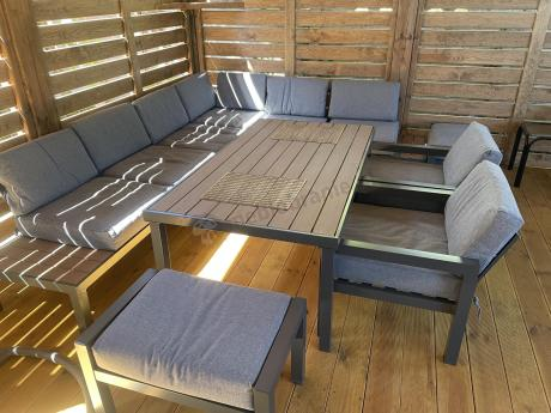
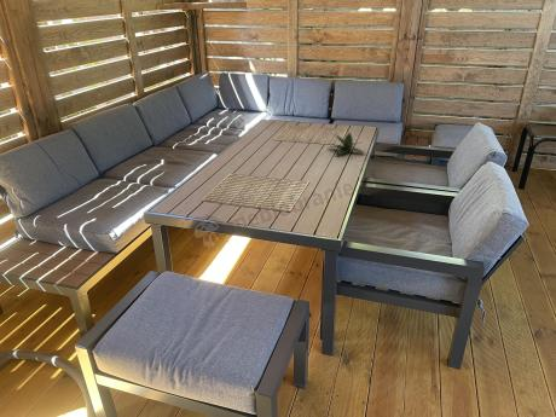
+ plant (346, 143)
